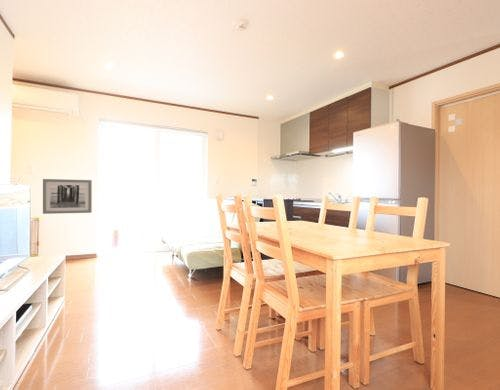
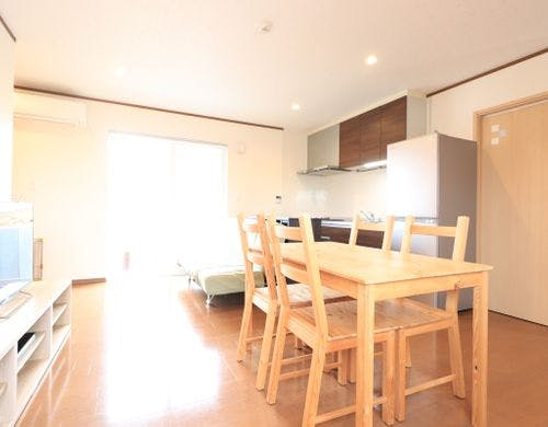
- wall art (68, 196)
